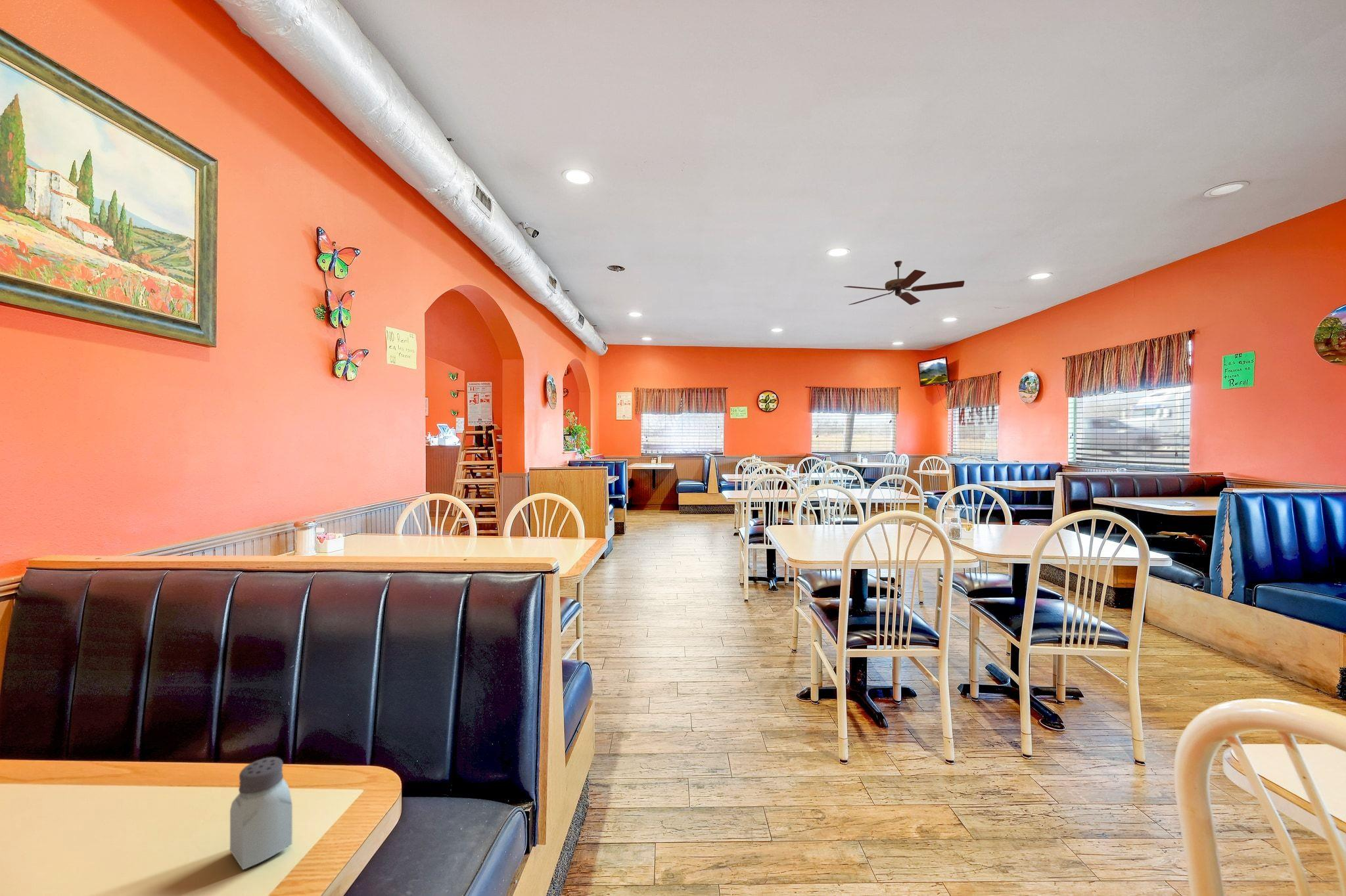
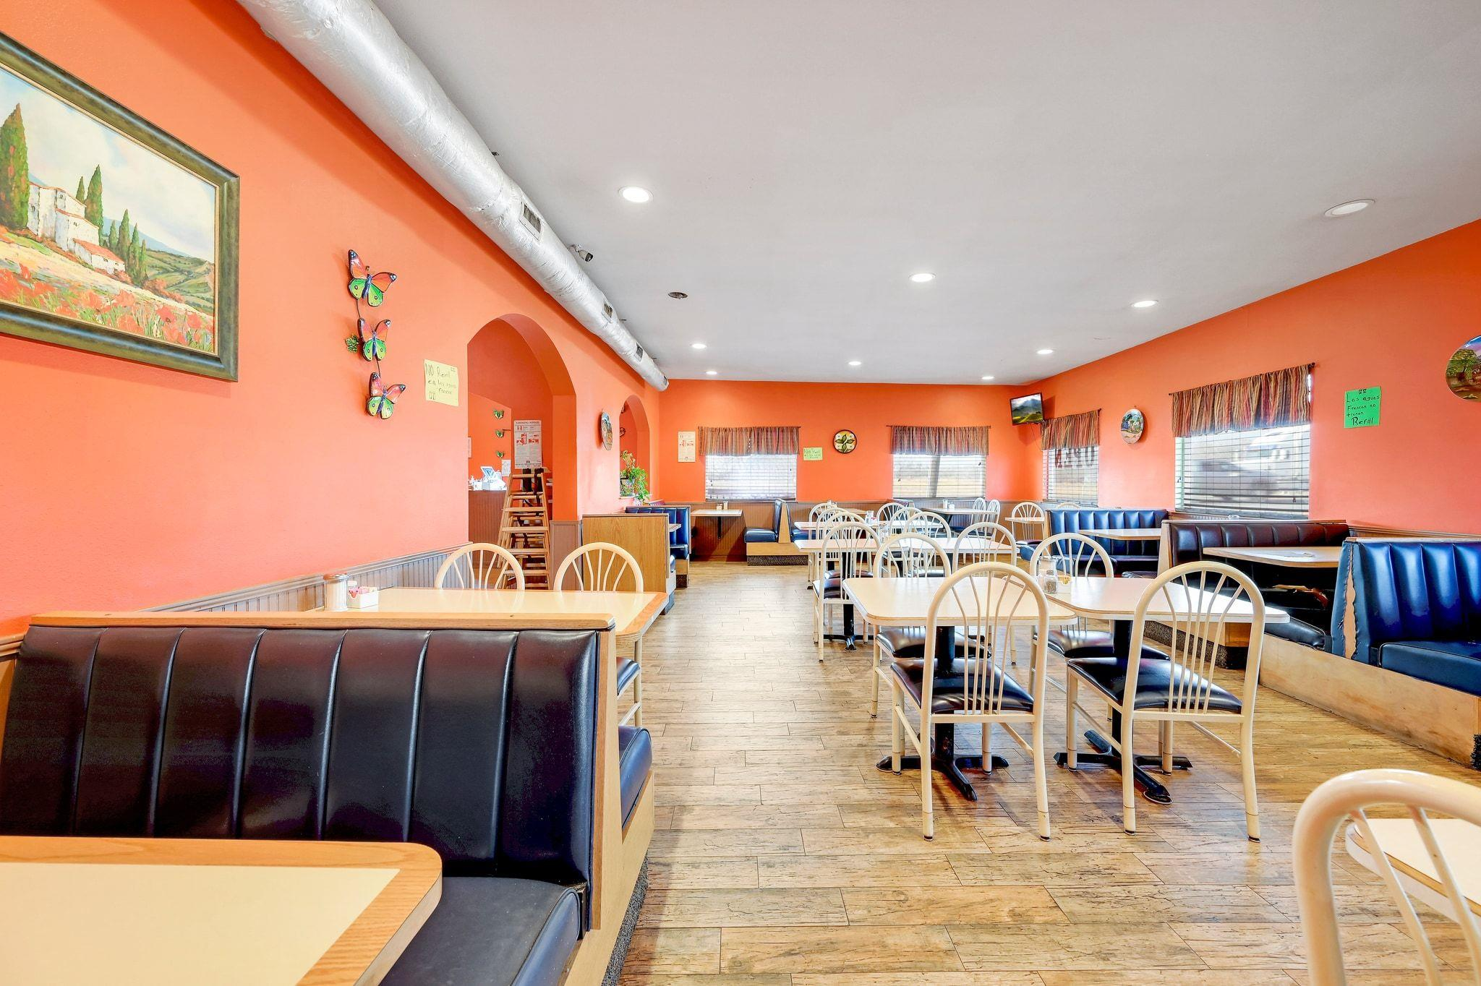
- ceiling fan (902, 279)
- saltshaker (261, 808)
